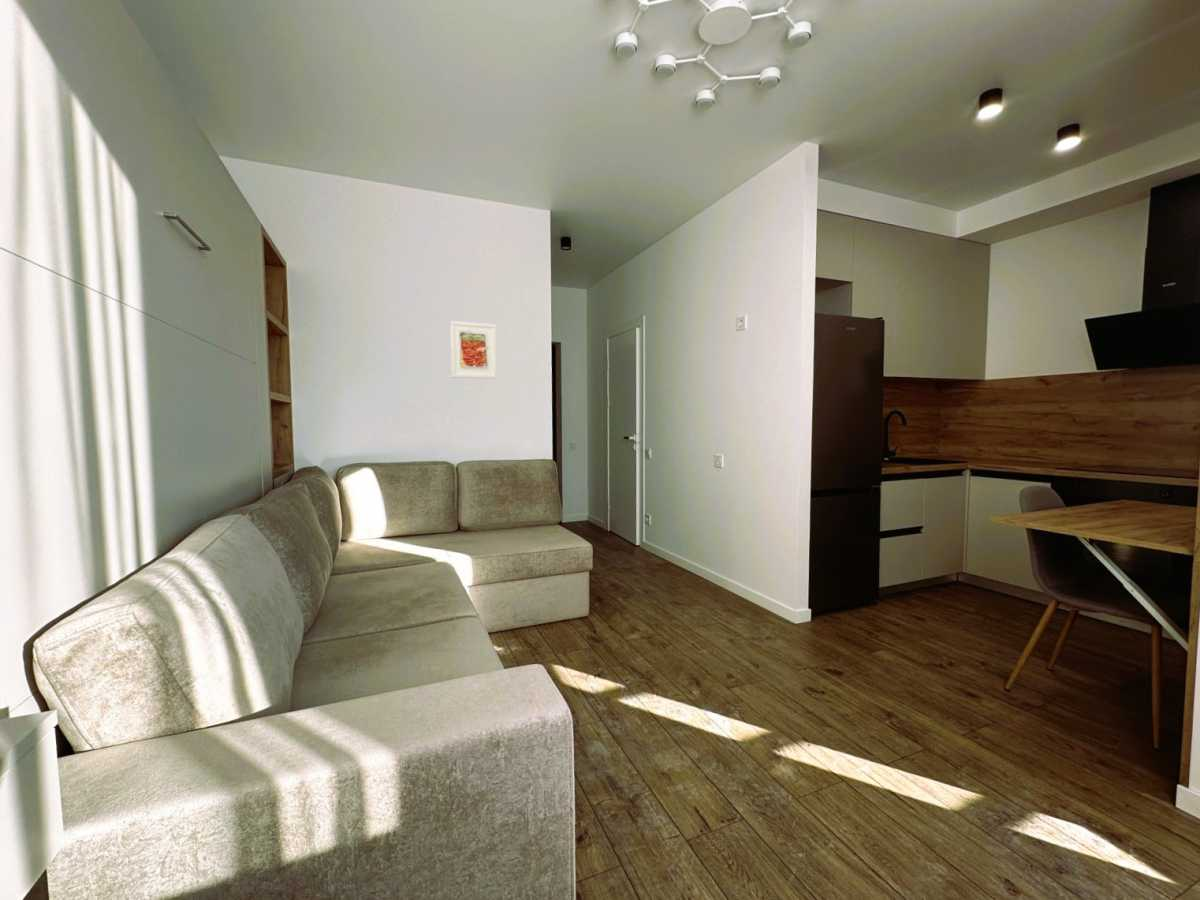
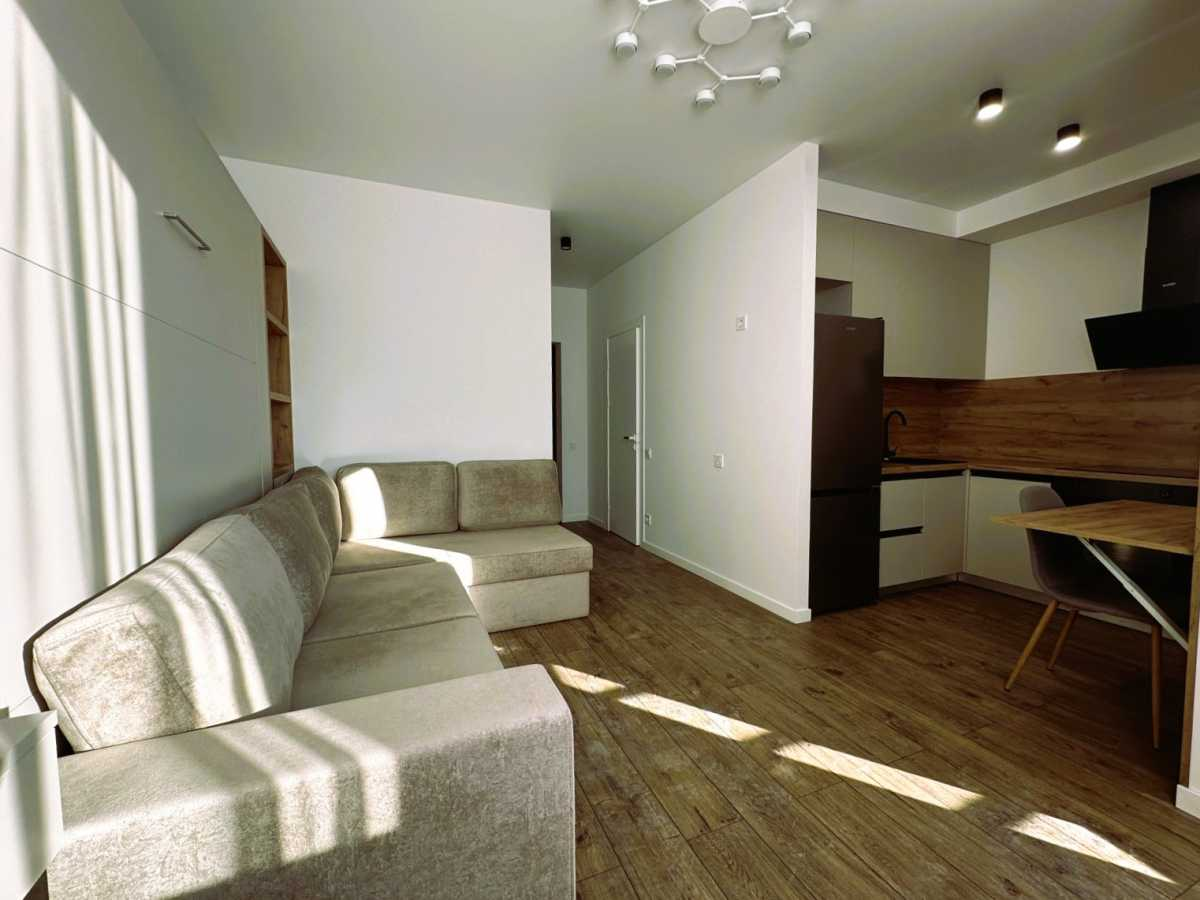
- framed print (474, 350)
